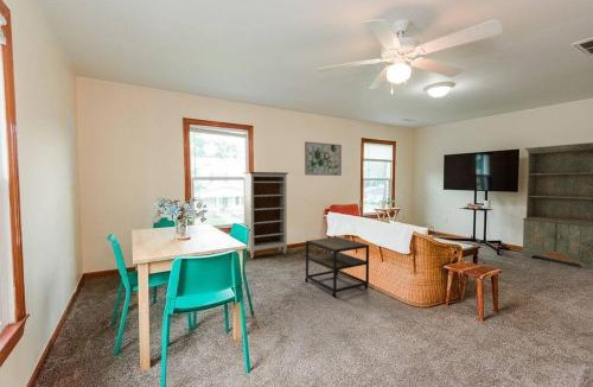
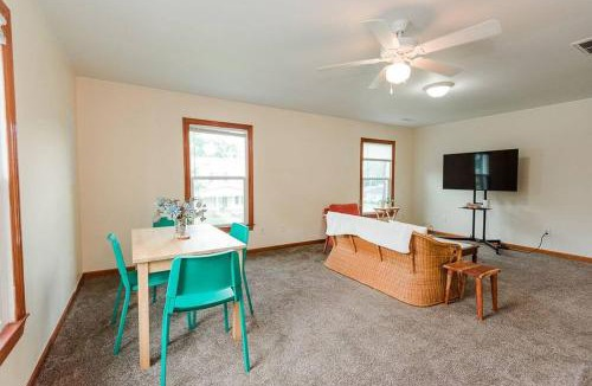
- wall art (324, 159)
- side table (334, 264)
- bookshelf (562, 203)
- bookshelf (266, 212)
